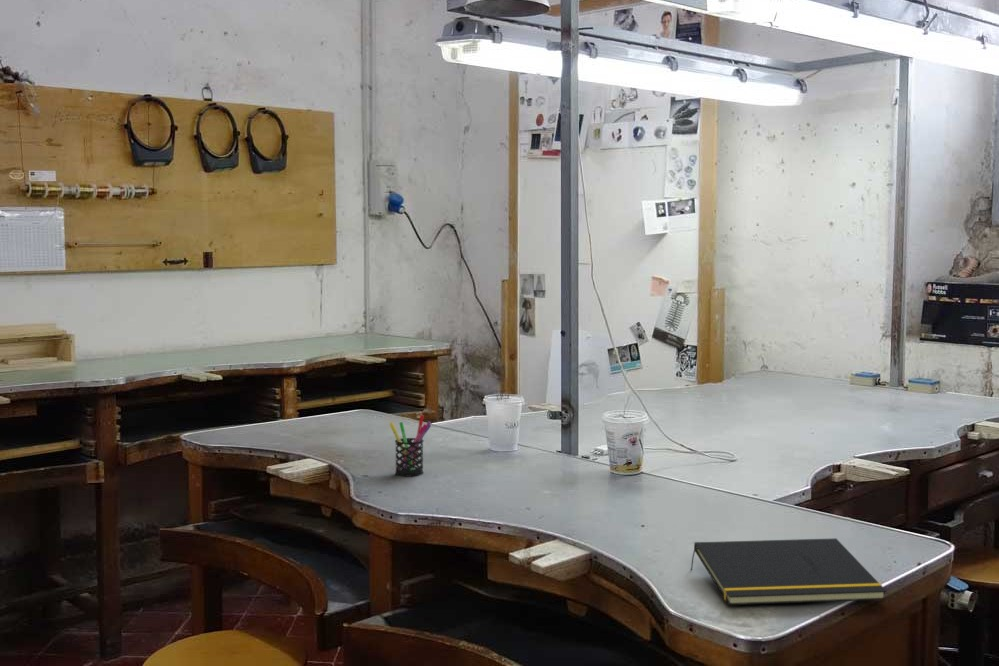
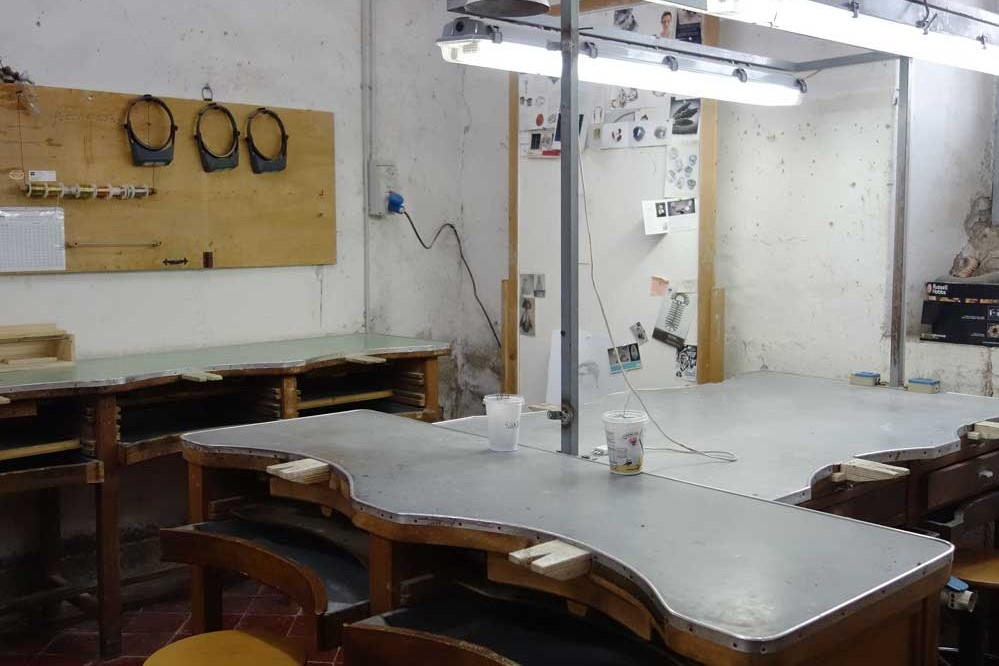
- notepad (785, 569)
- pen holder (409, 444)
